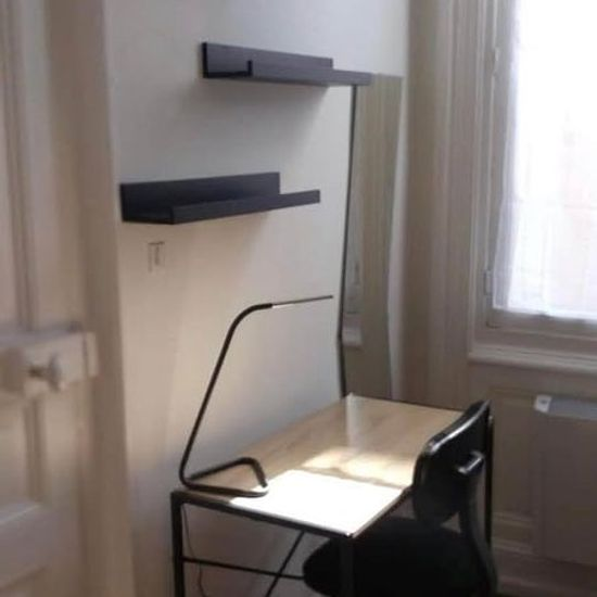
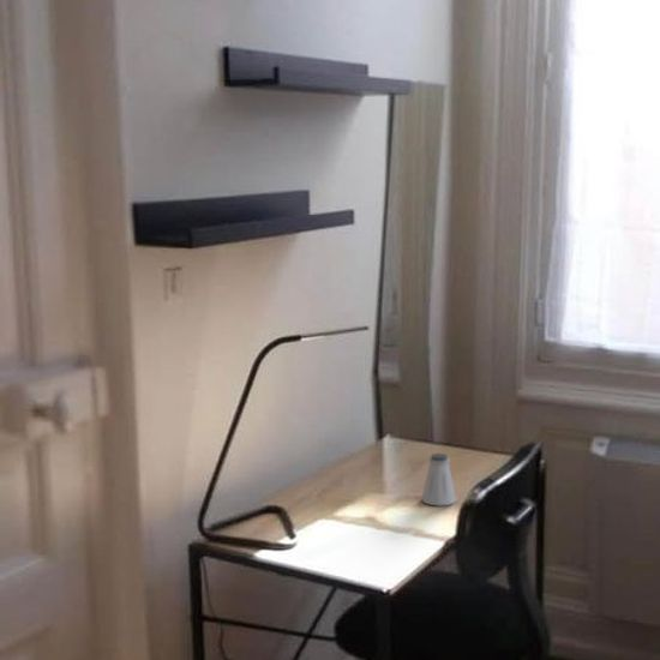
+ saltshaker (438, 478)
